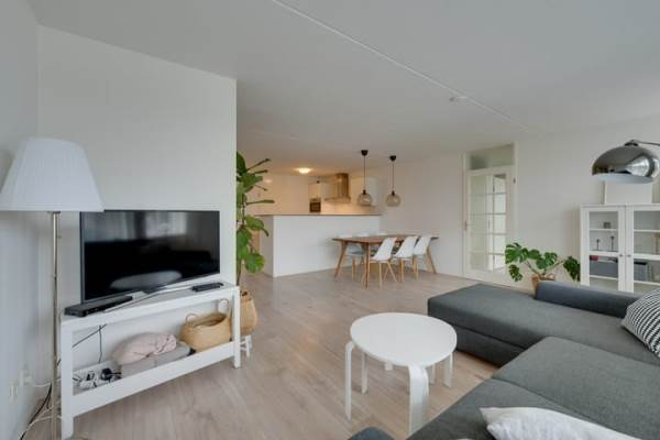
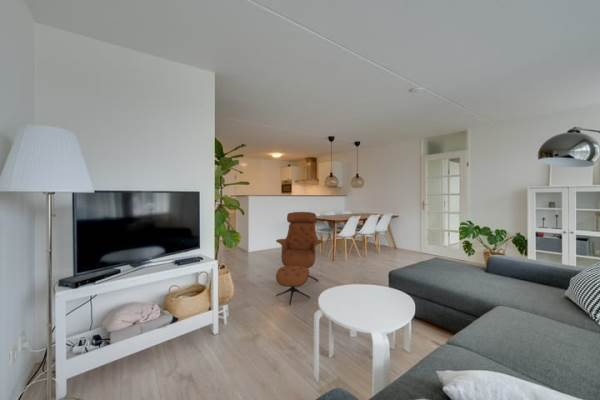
+ lounge chair (297, 250)
